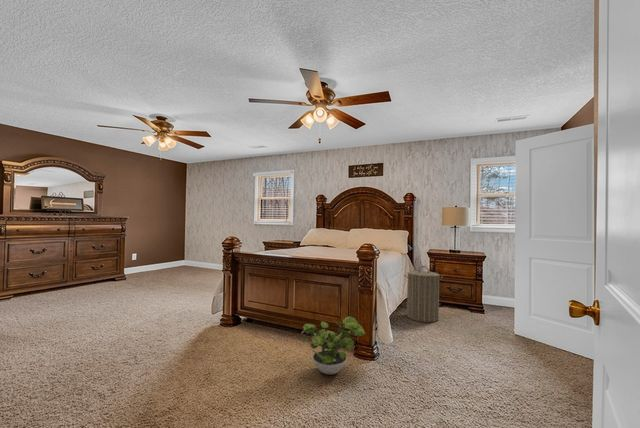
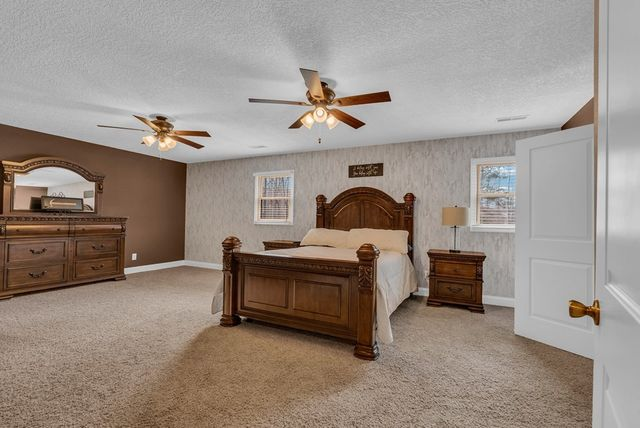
- laundry hamper (422, 291)
- potted plant (333, 344)
